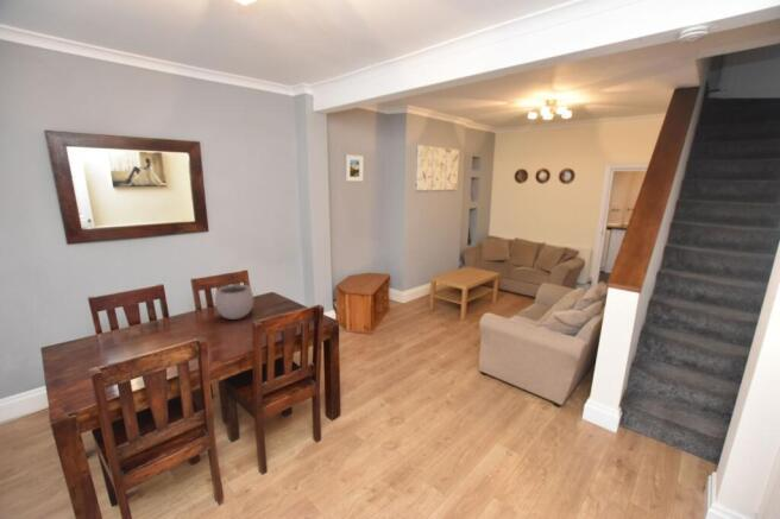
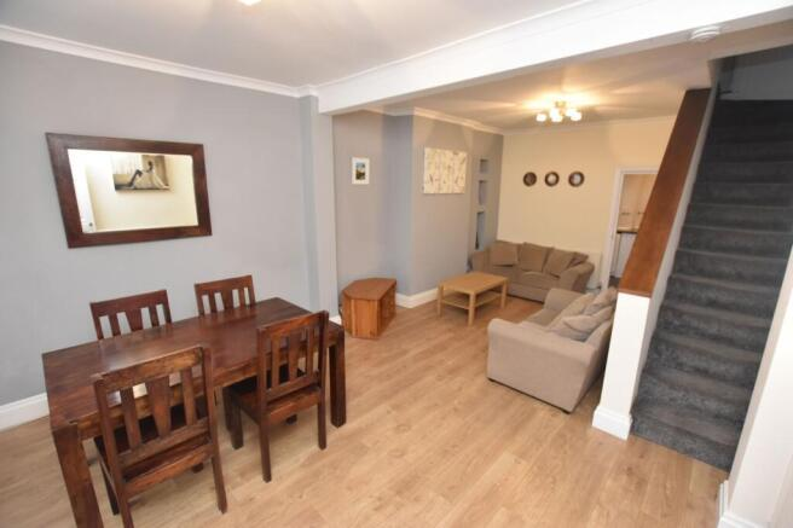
- plant pot (234, 296)
